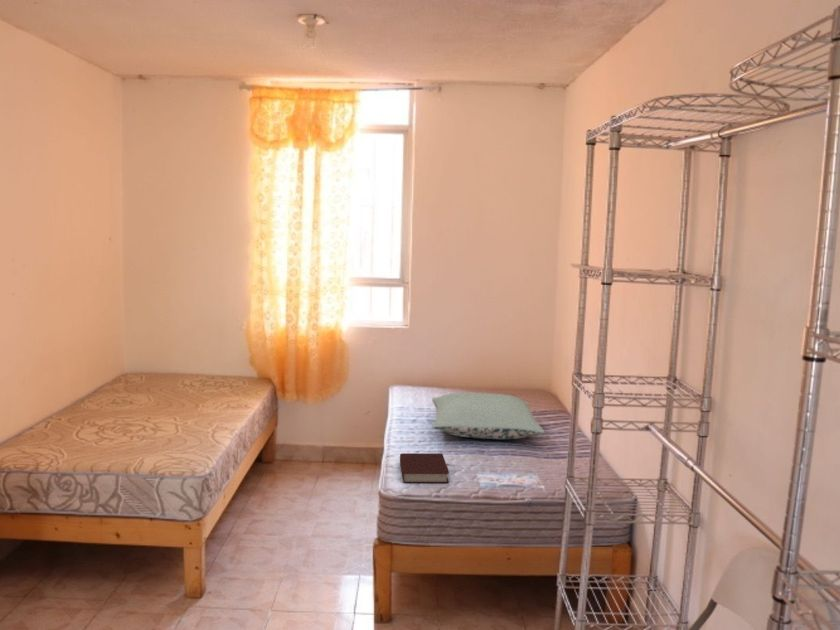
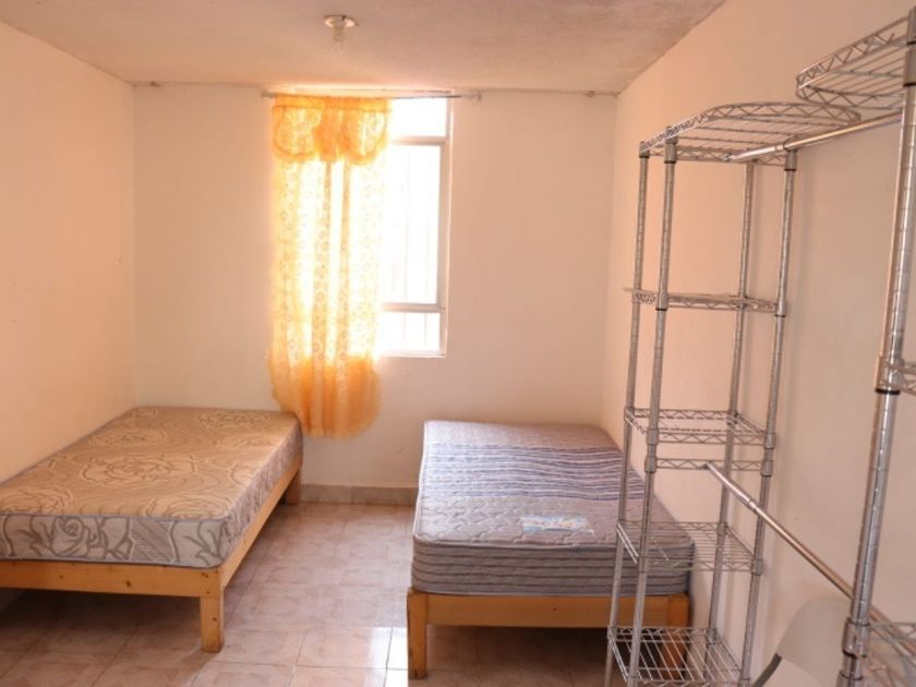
- book (423, 467)
- pillow (484, 414)
